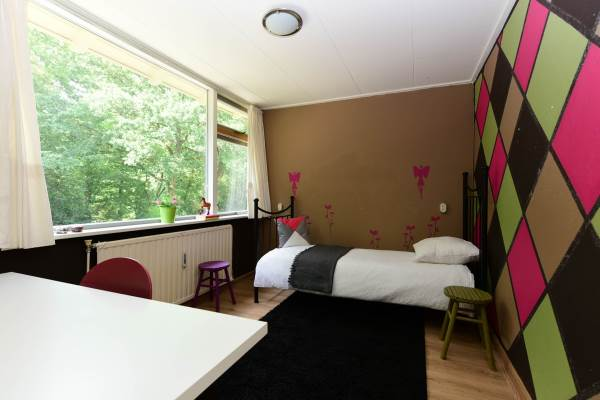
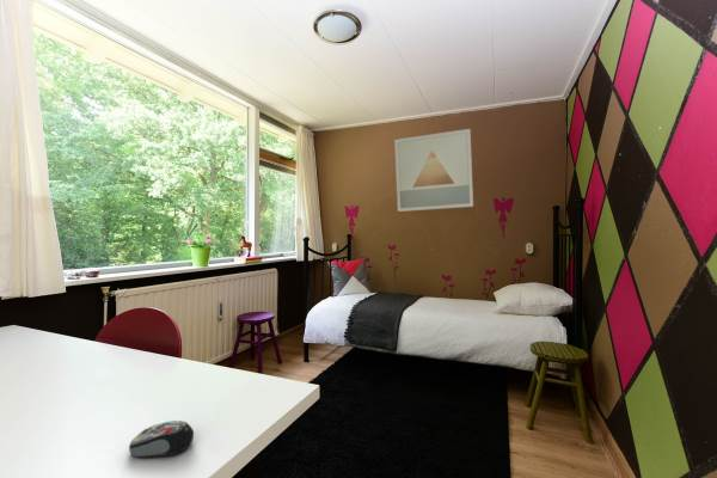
+ wall art (433, 171)
+ computer mouse (161, 435)
